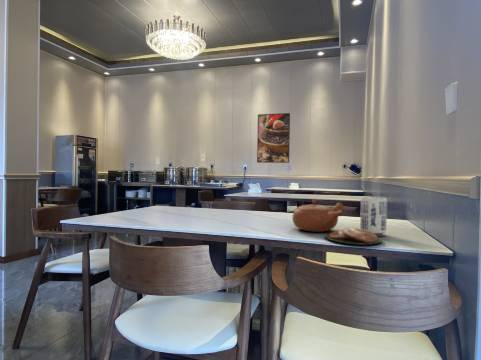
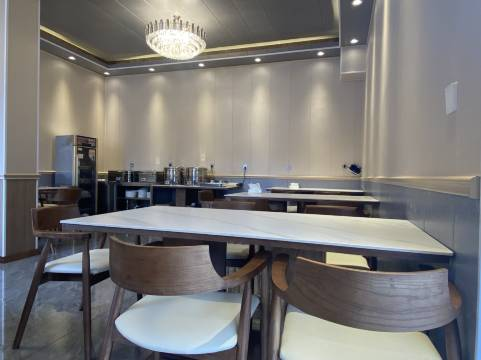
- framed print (273, 138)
- teapot (337, 215)
